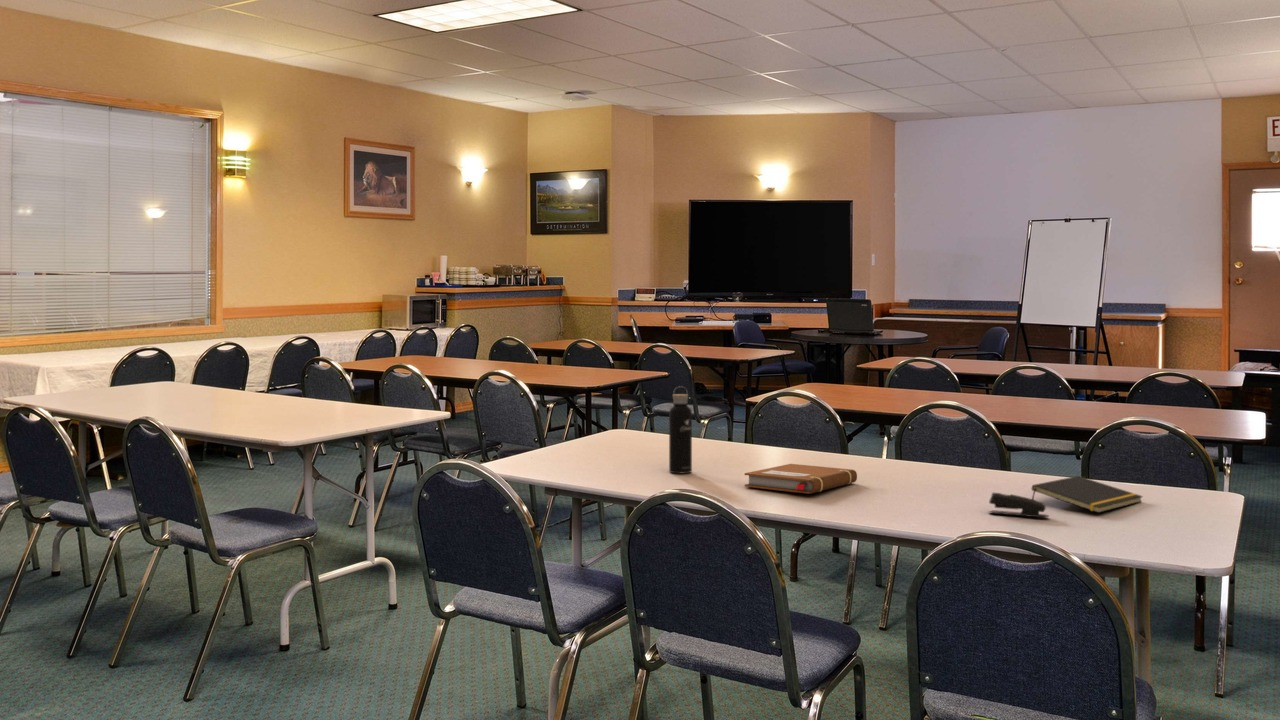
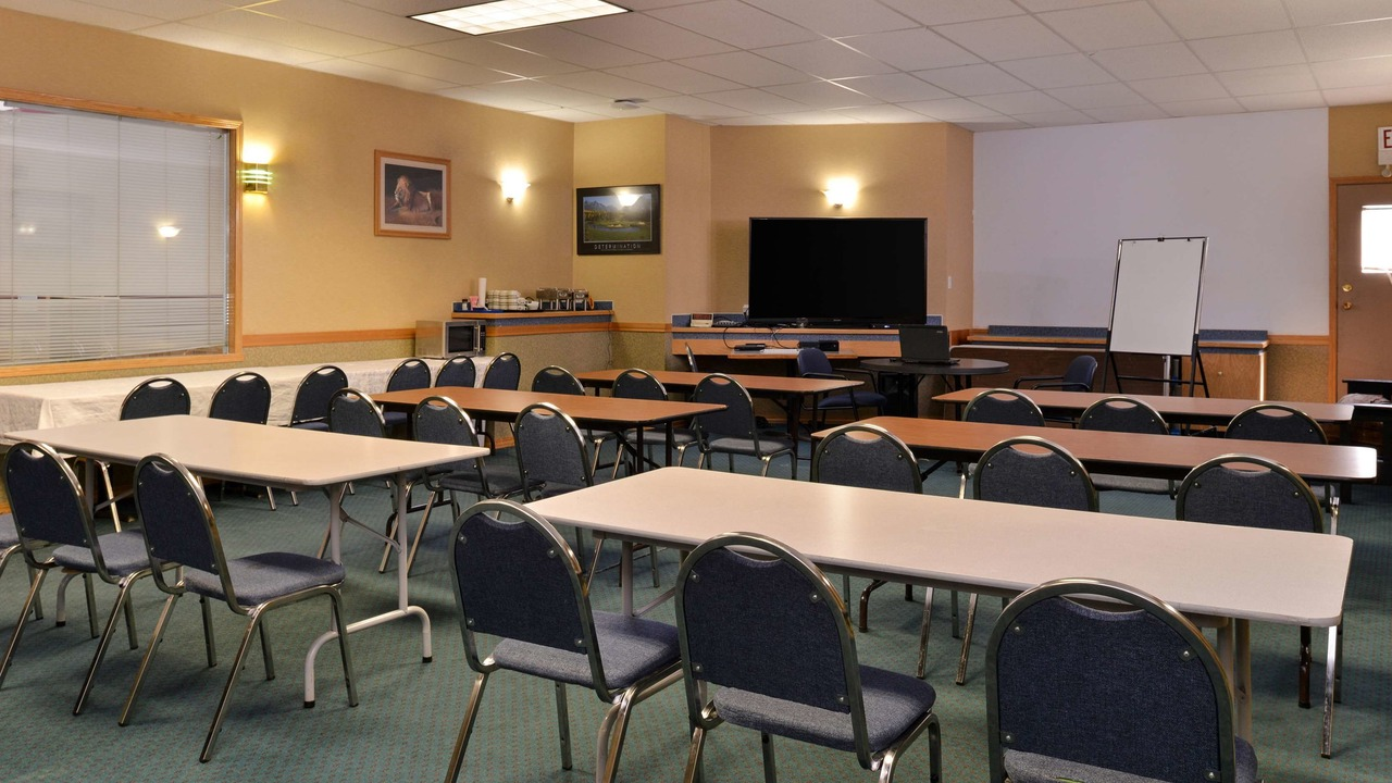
- notepad (1087, 493)
- water bottle (680, 429)
- stapler (1018, 504)
- notebook (800, 478)
